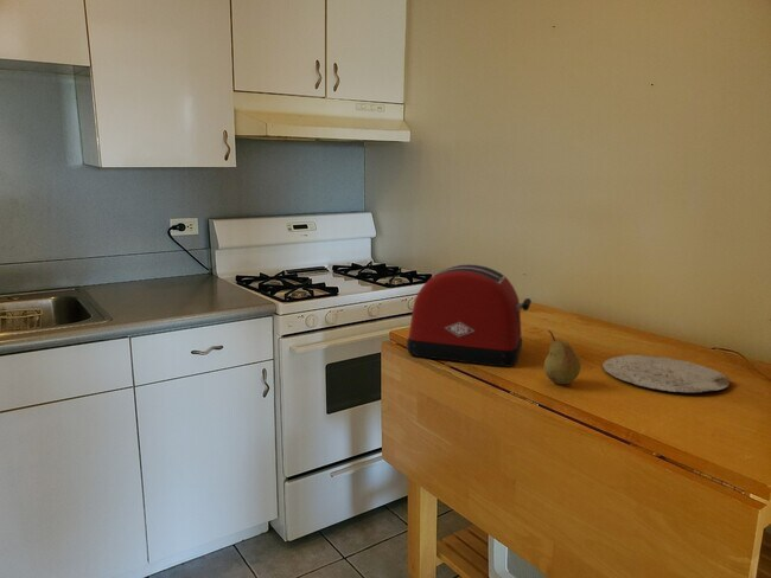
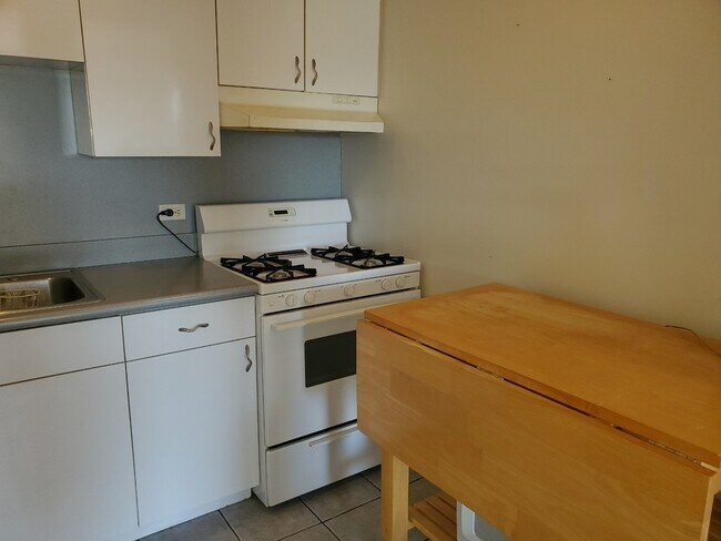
- plate (663, 370)
- toaster (470, 309)
- fruit (561, 358)
